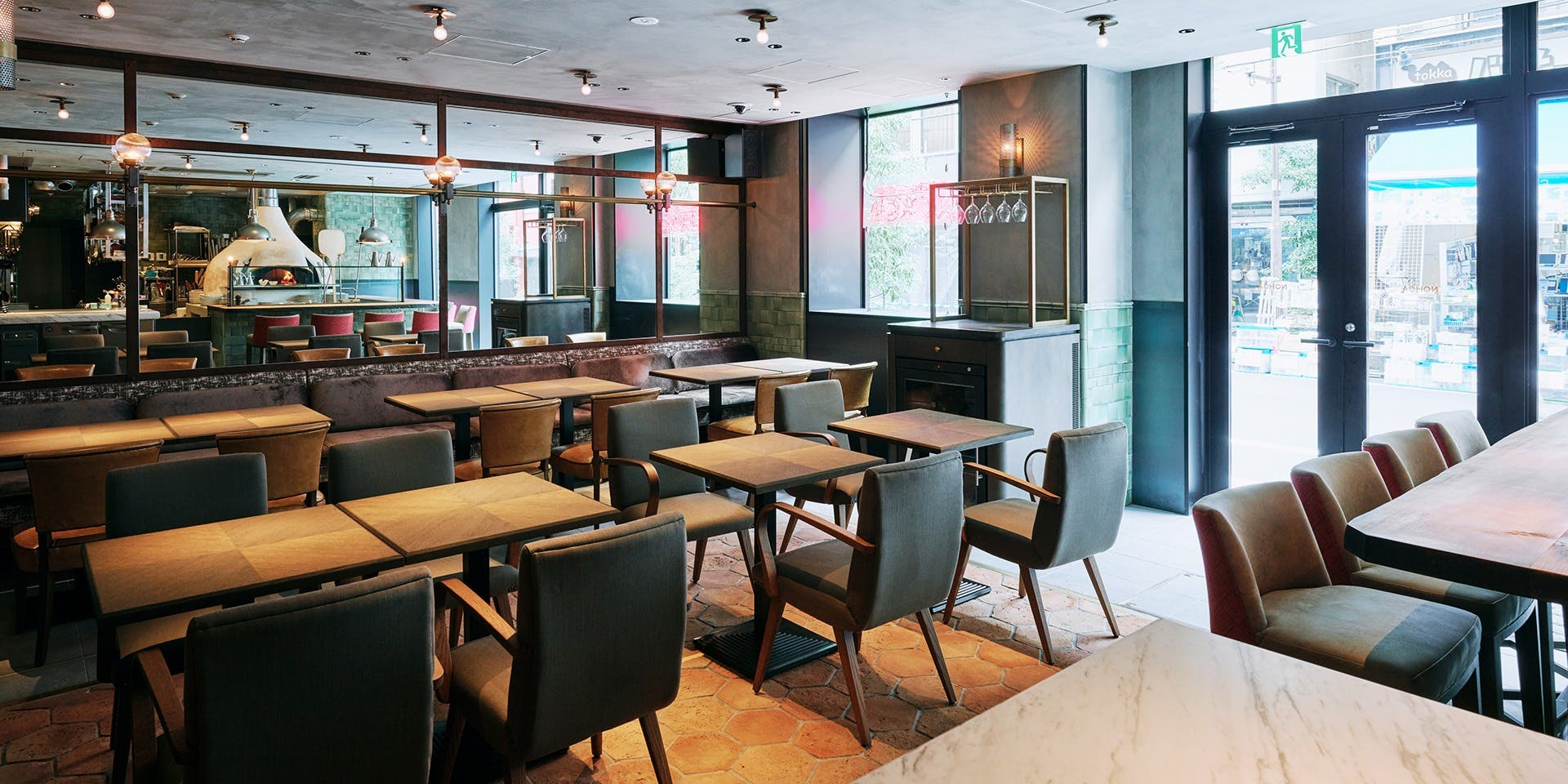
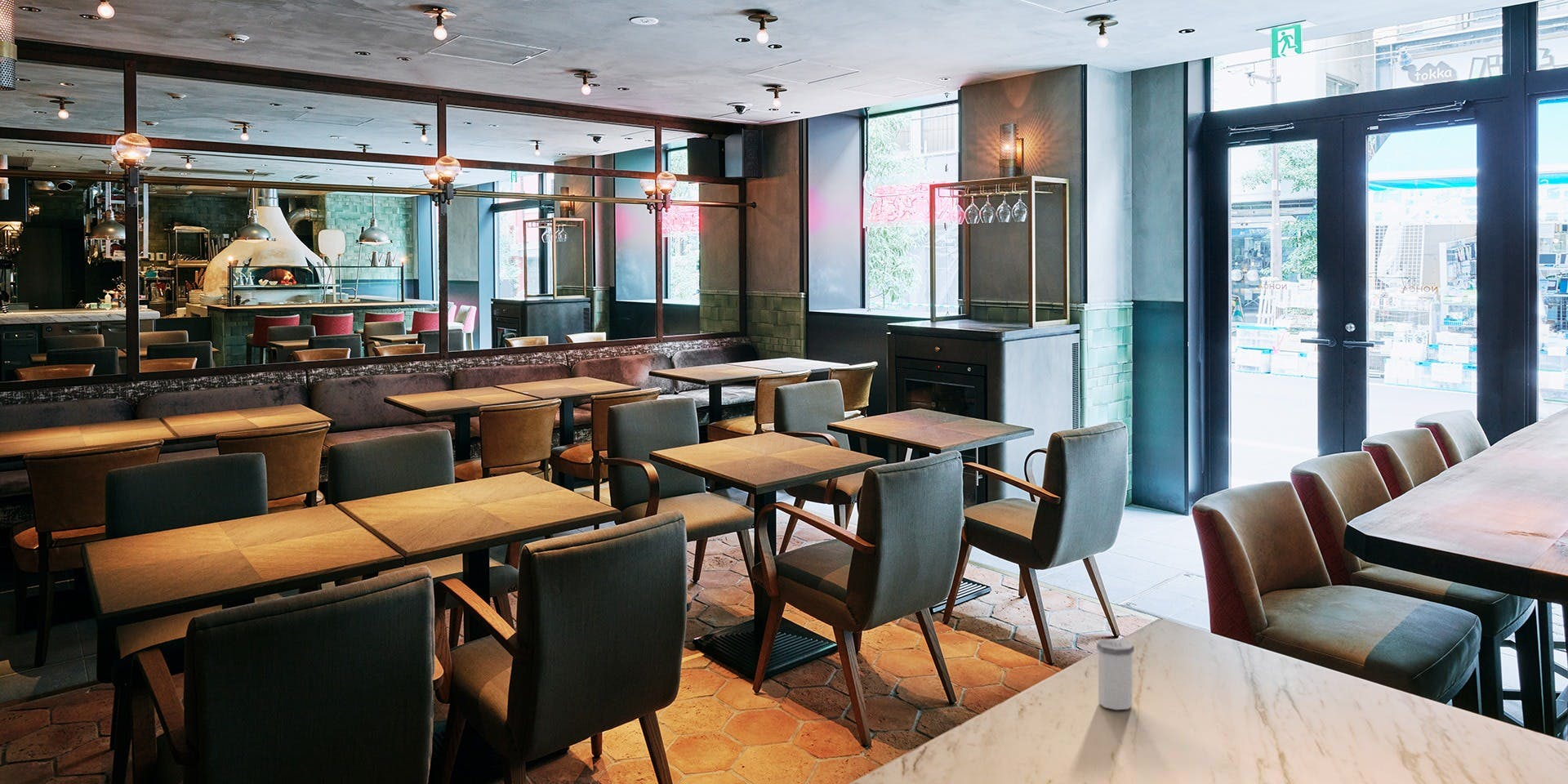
+ salt shaker (1115, 674)
